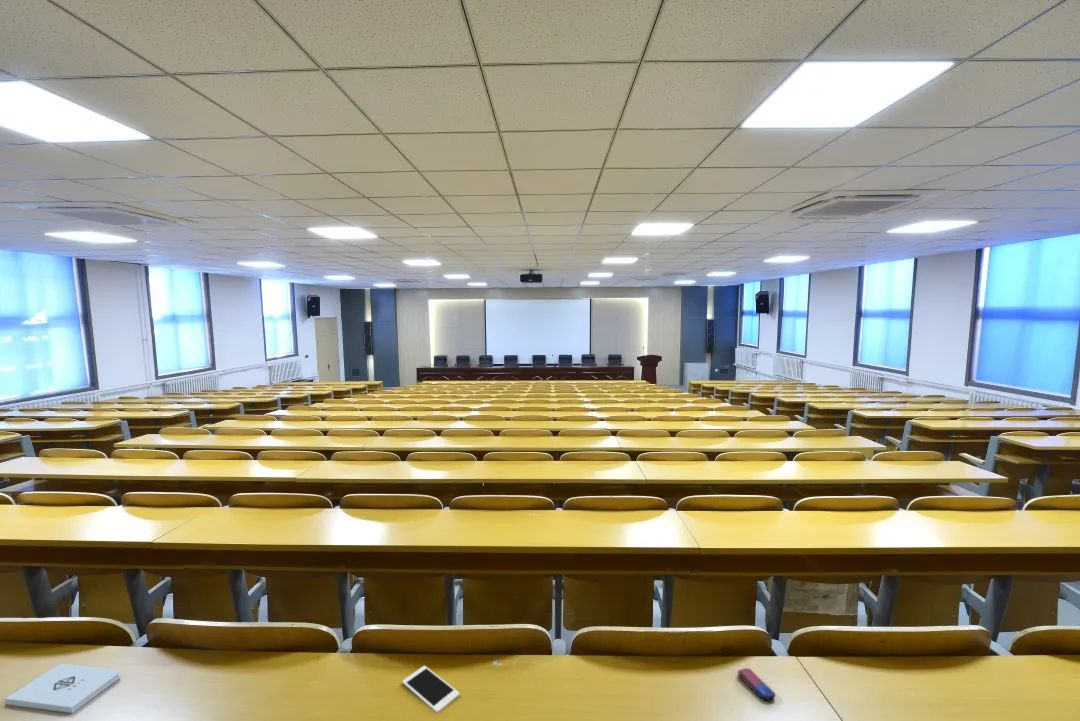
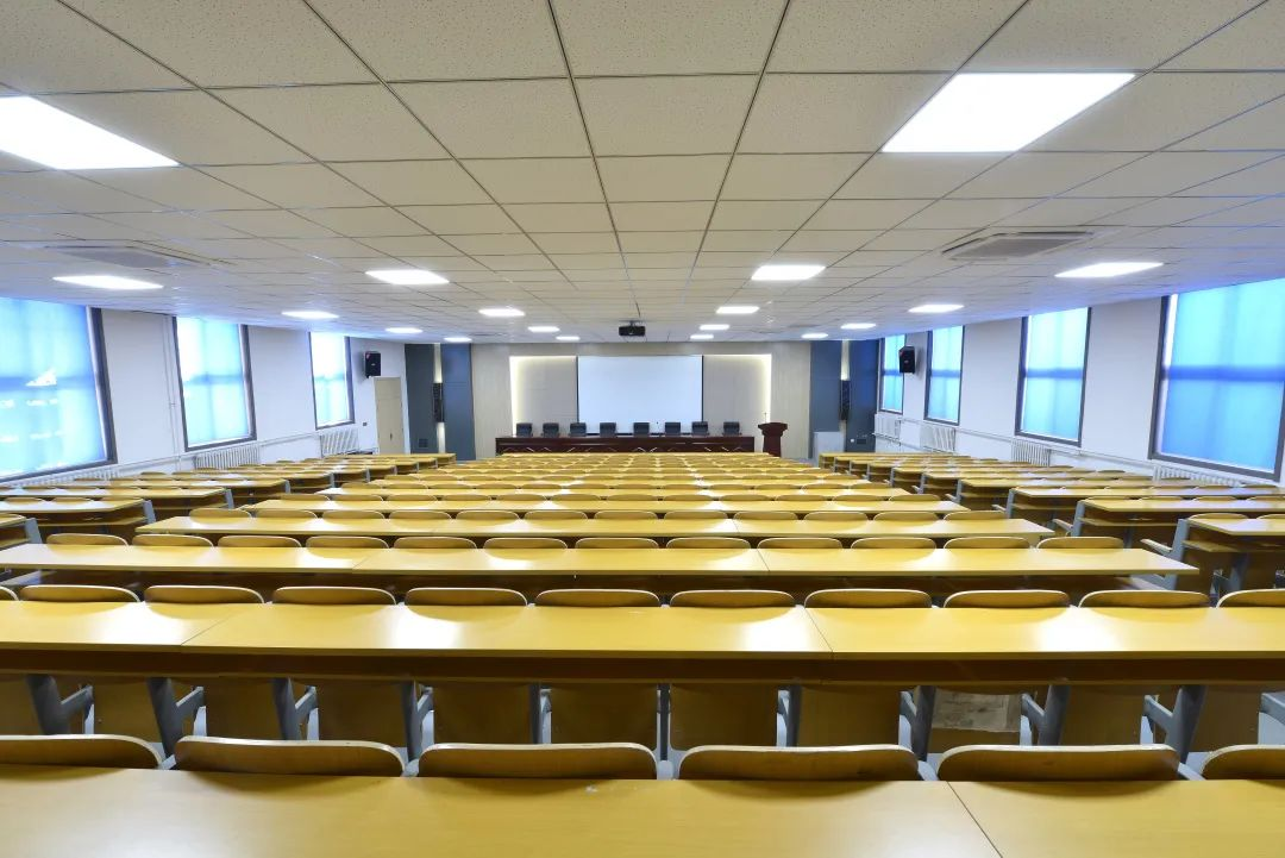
- cell phone (430, 687)
- notepad (66, 686)
- eraser (755, 683)
